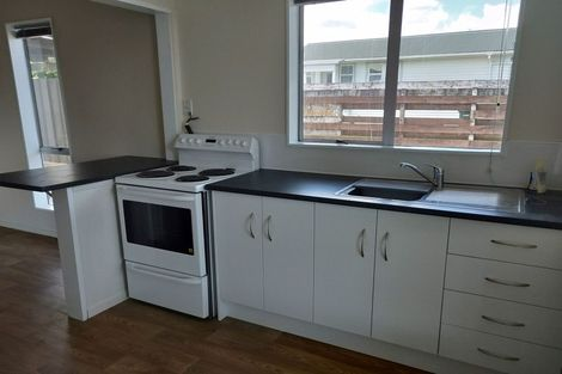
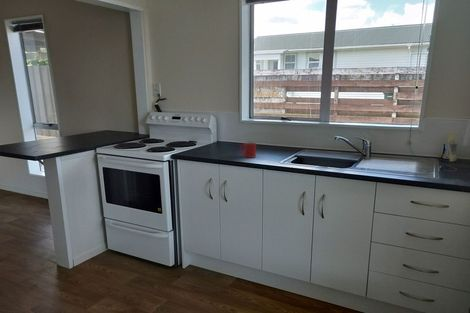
+ mug (247, 149)
